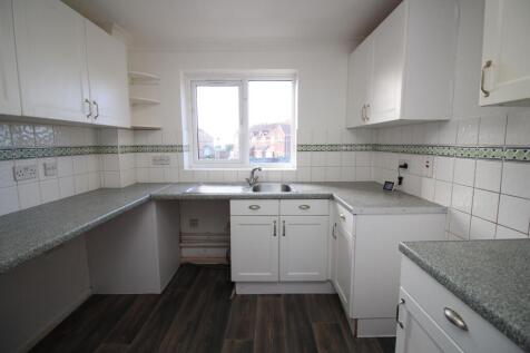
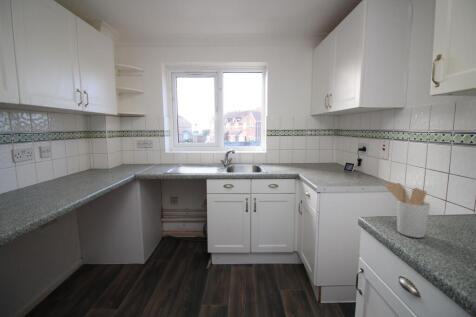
+ utensil holder (405, 207)
